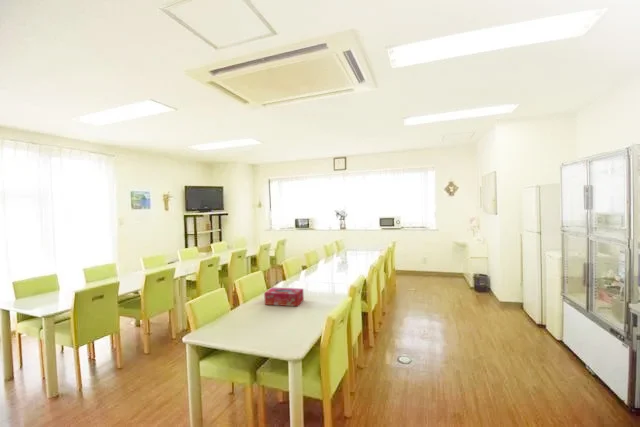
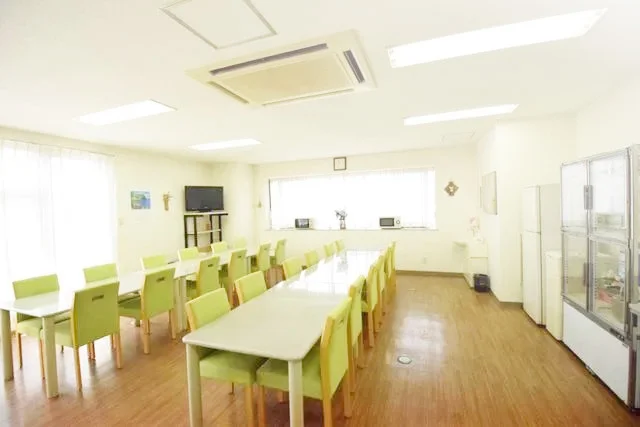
- tissue box (284, 296)
